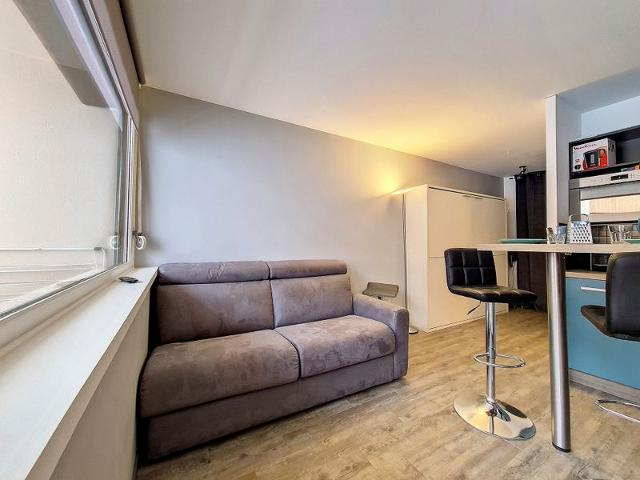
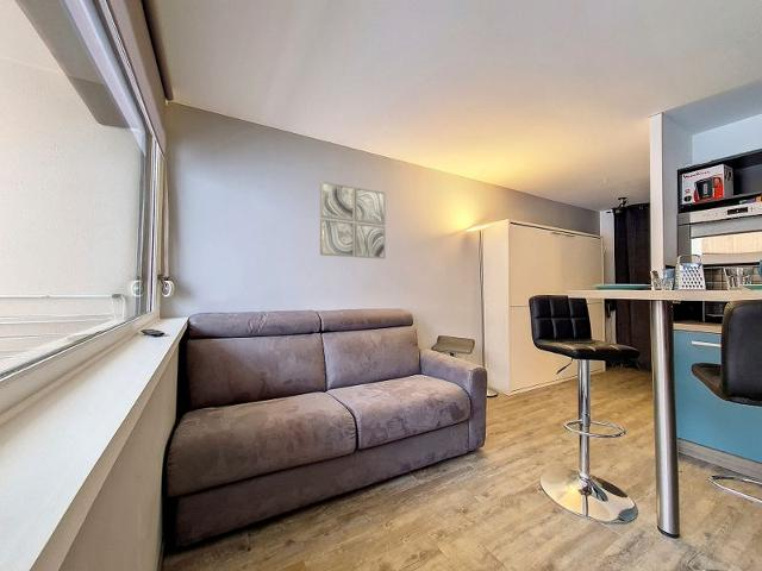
+ wall art (352, 222)
